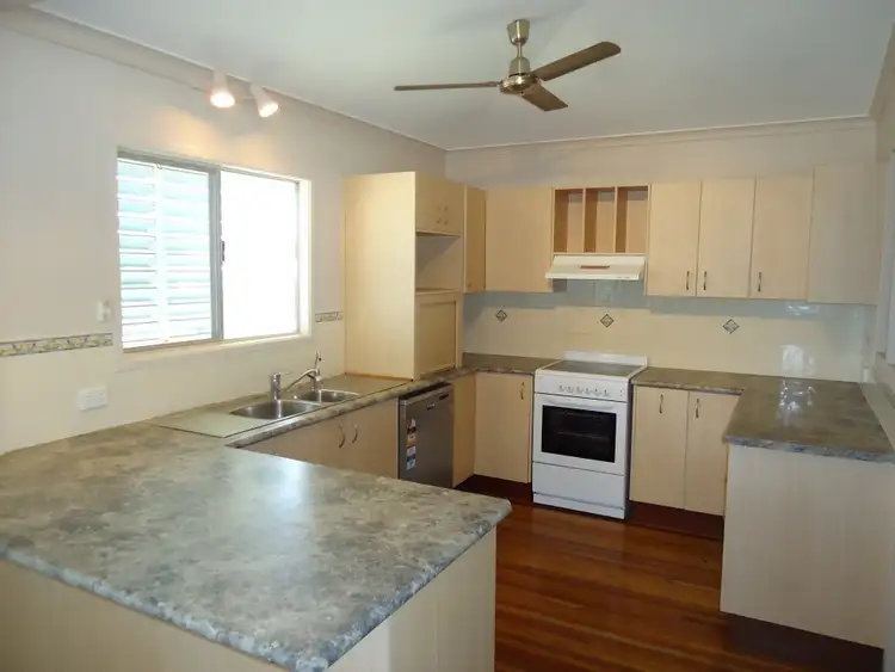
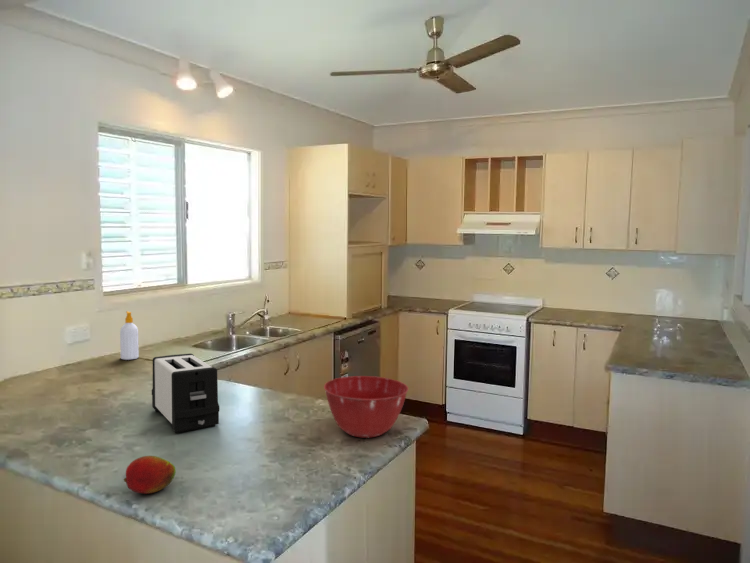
+ mixing bowl (365, 408)
+ fruit (150, 473)
+ soap bottle (129, 335)
+ toaster (184, 390)
